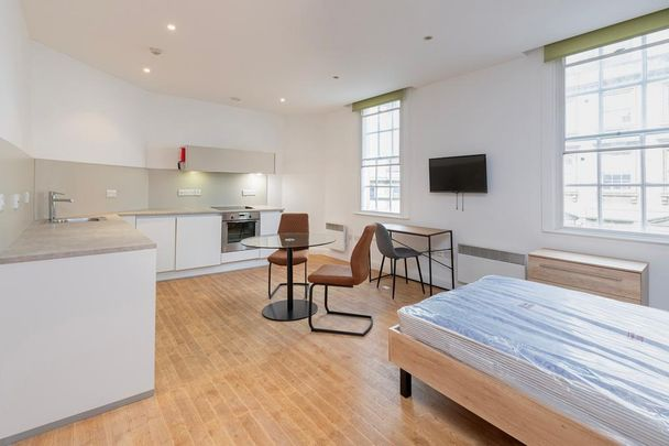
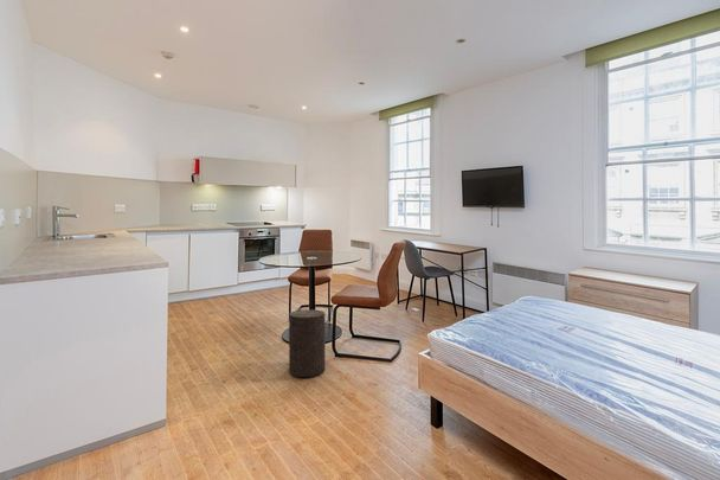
+ stool (307, 341)
